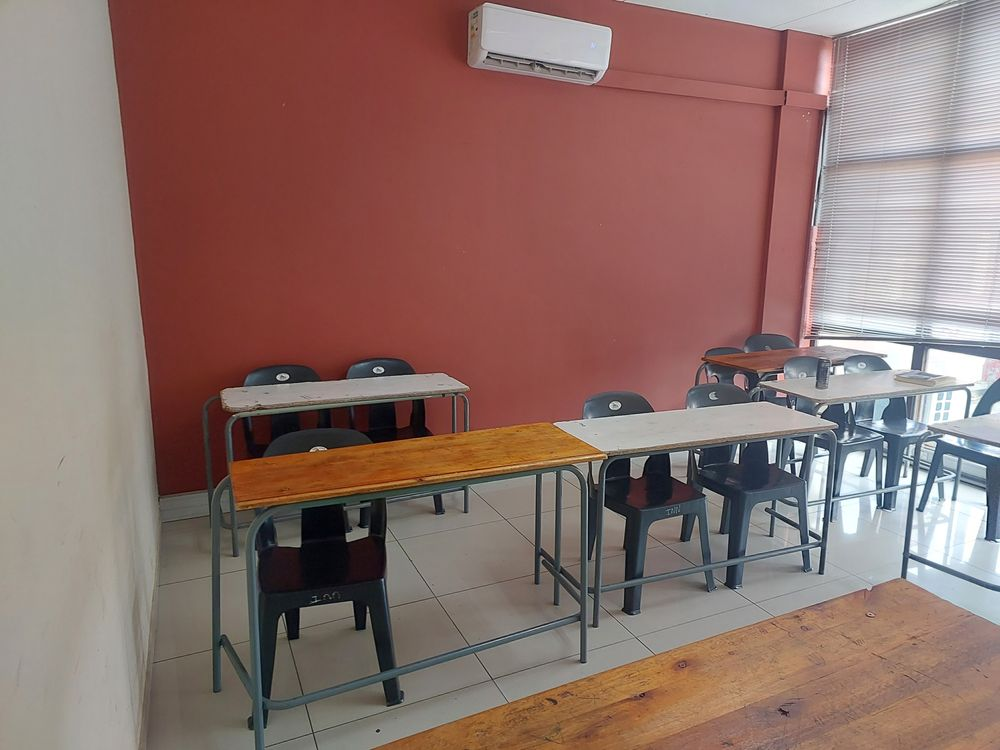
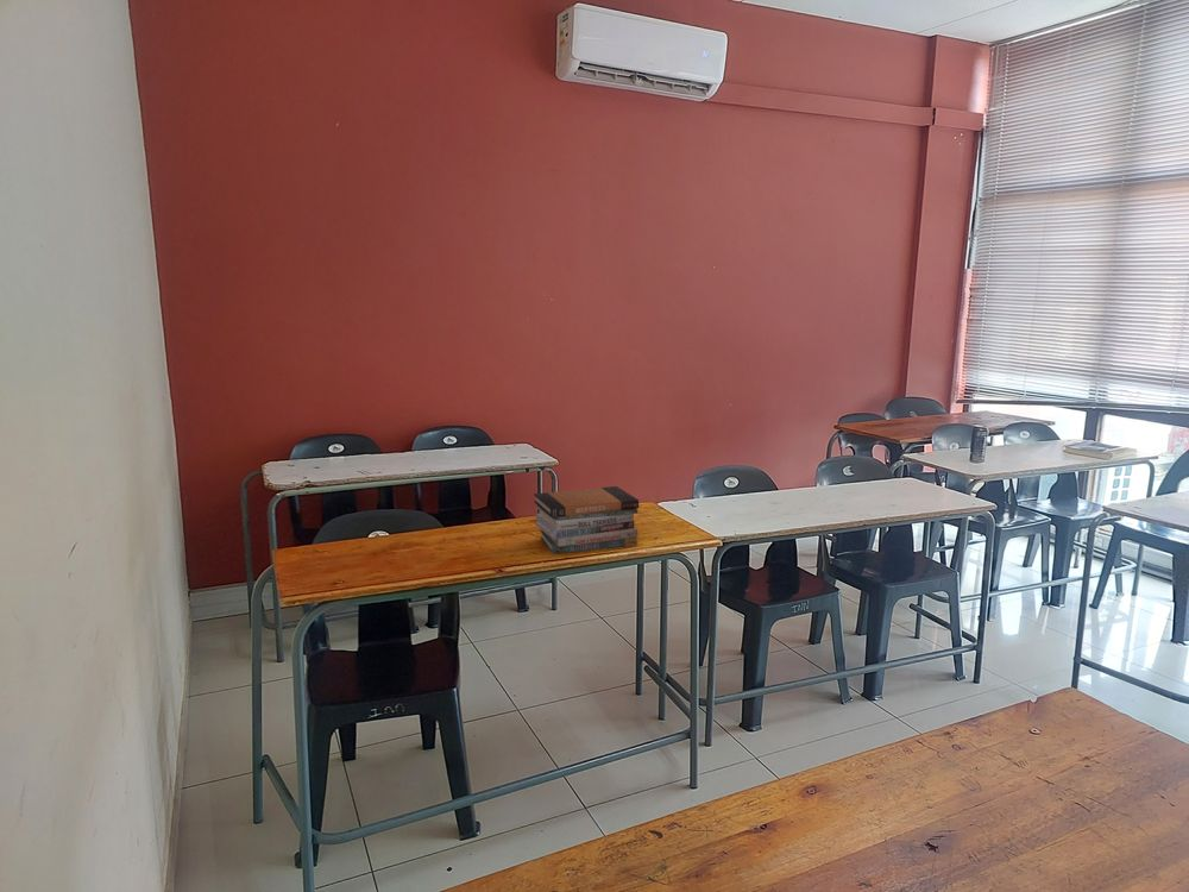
+ book stack (585, 519)
